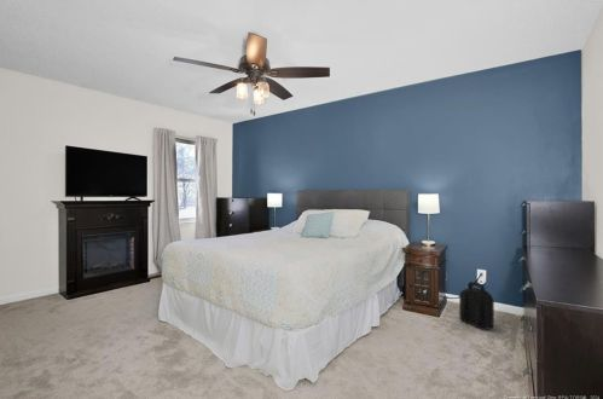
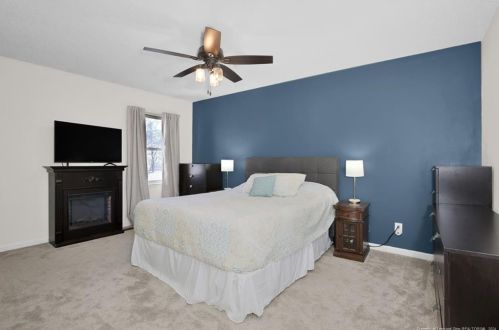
- backpack (475, 303)
